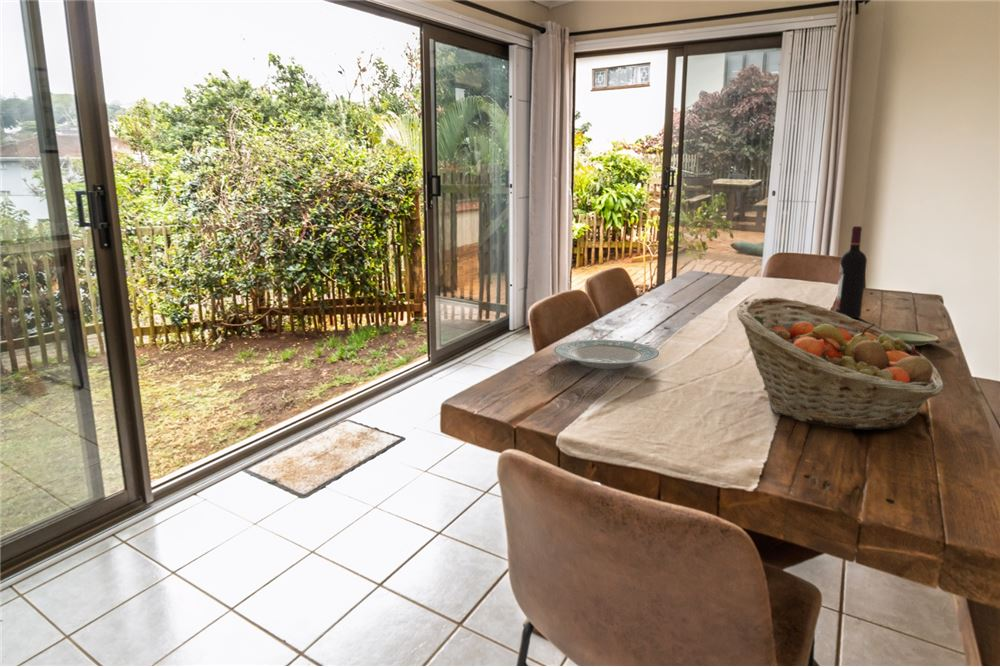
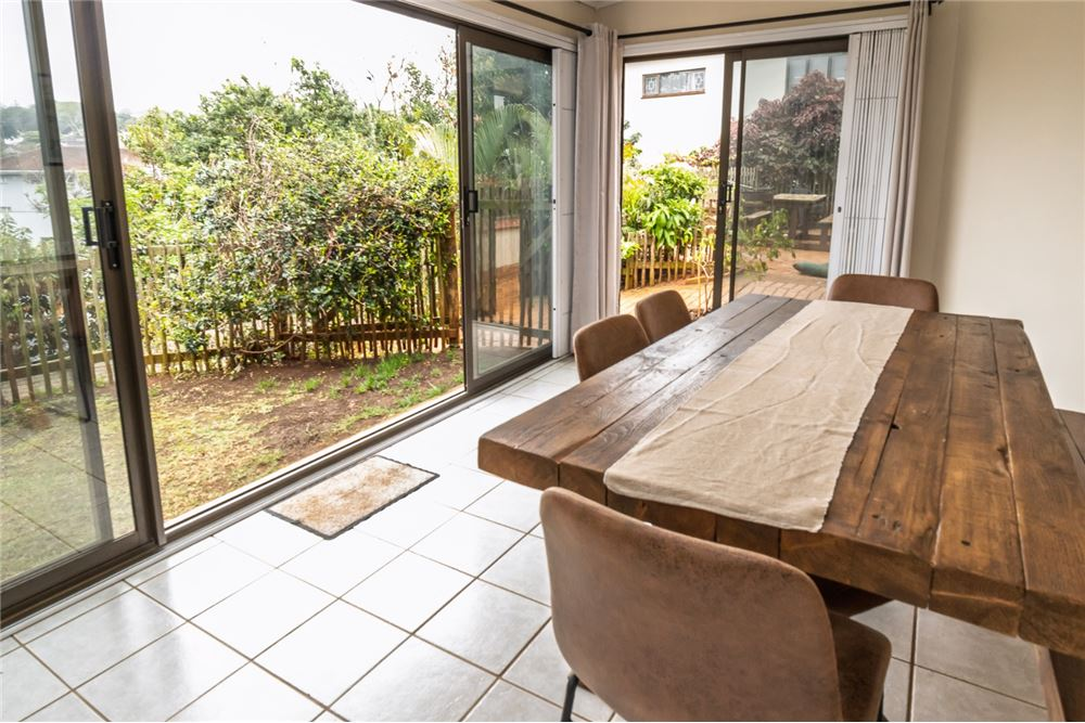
- wine bottle (852, 271)
- plate (905, 338)
- fruit basket (833, 356)
- plate (605, 356)
